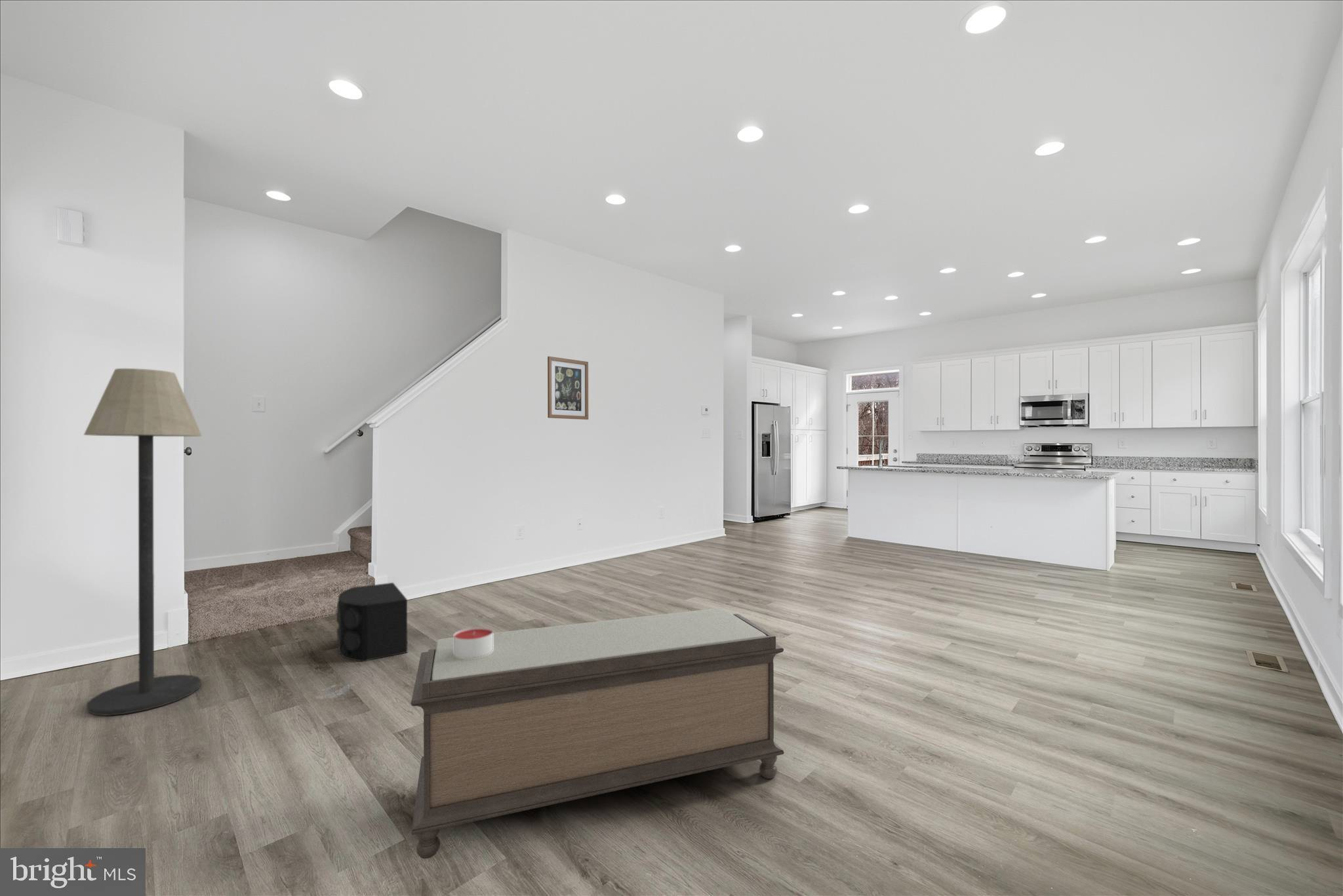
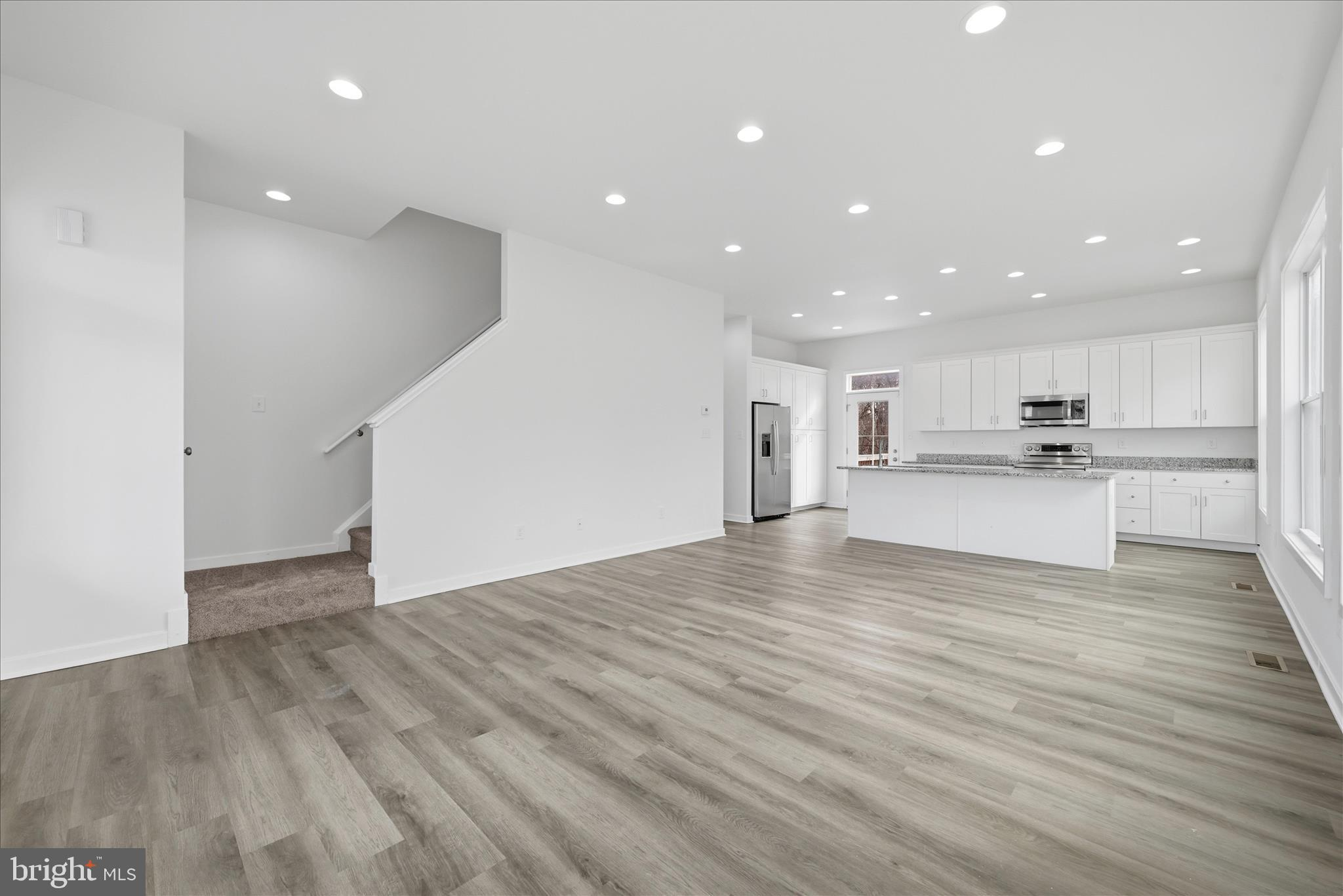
- candle (473, 641)
- floor lamp (146, 534)
- wall art (569, 389)
- bench (604, 709)
- speaker (369, 620)
